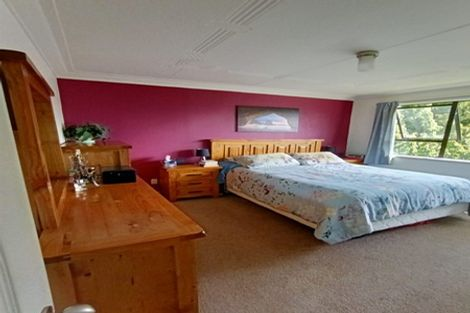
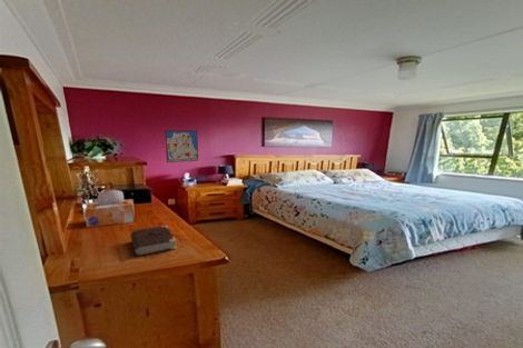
+ wall art (181, 146)
+ book (152, 239)
+ tissue box (110, 206)
